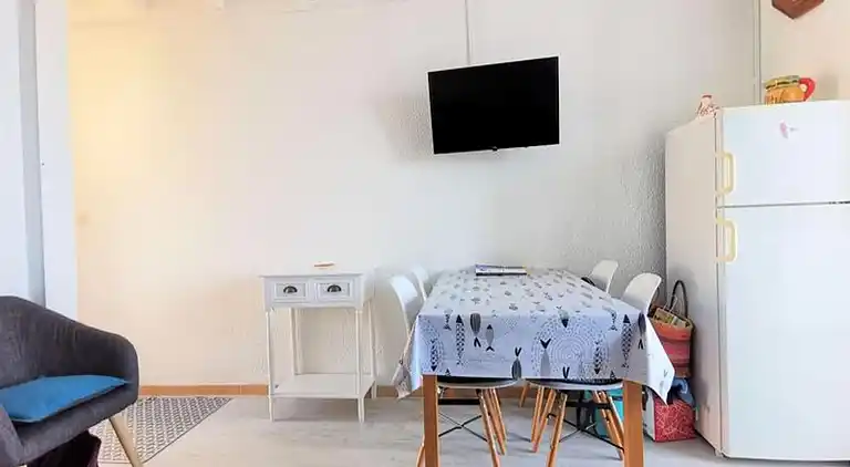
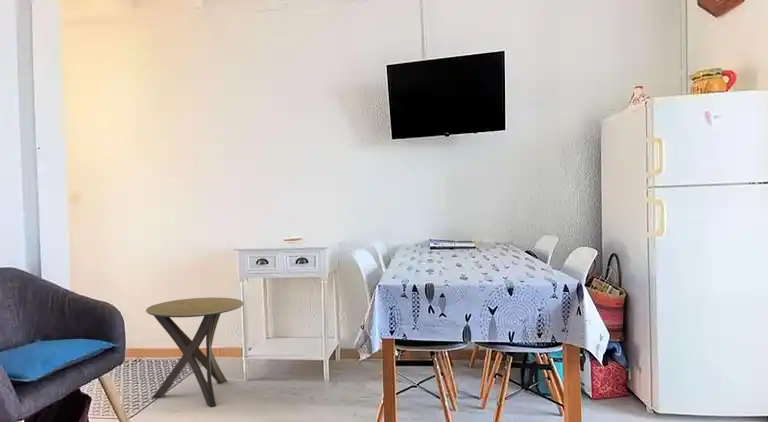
+ side table (197, 349)
